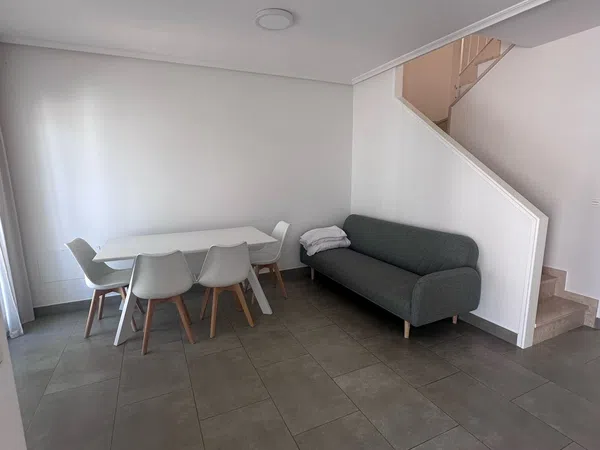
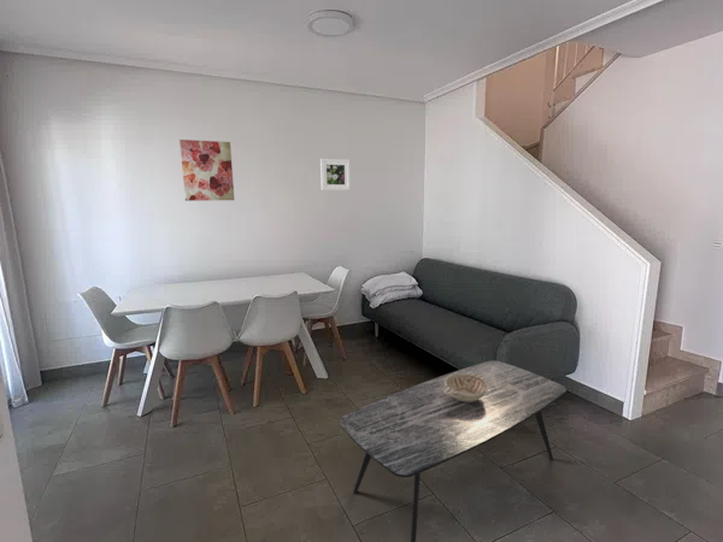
+ decorative bowl (465, 389)
+ wall art (207, 171)
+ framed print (335, 175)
+ coffee table (459, 438)
